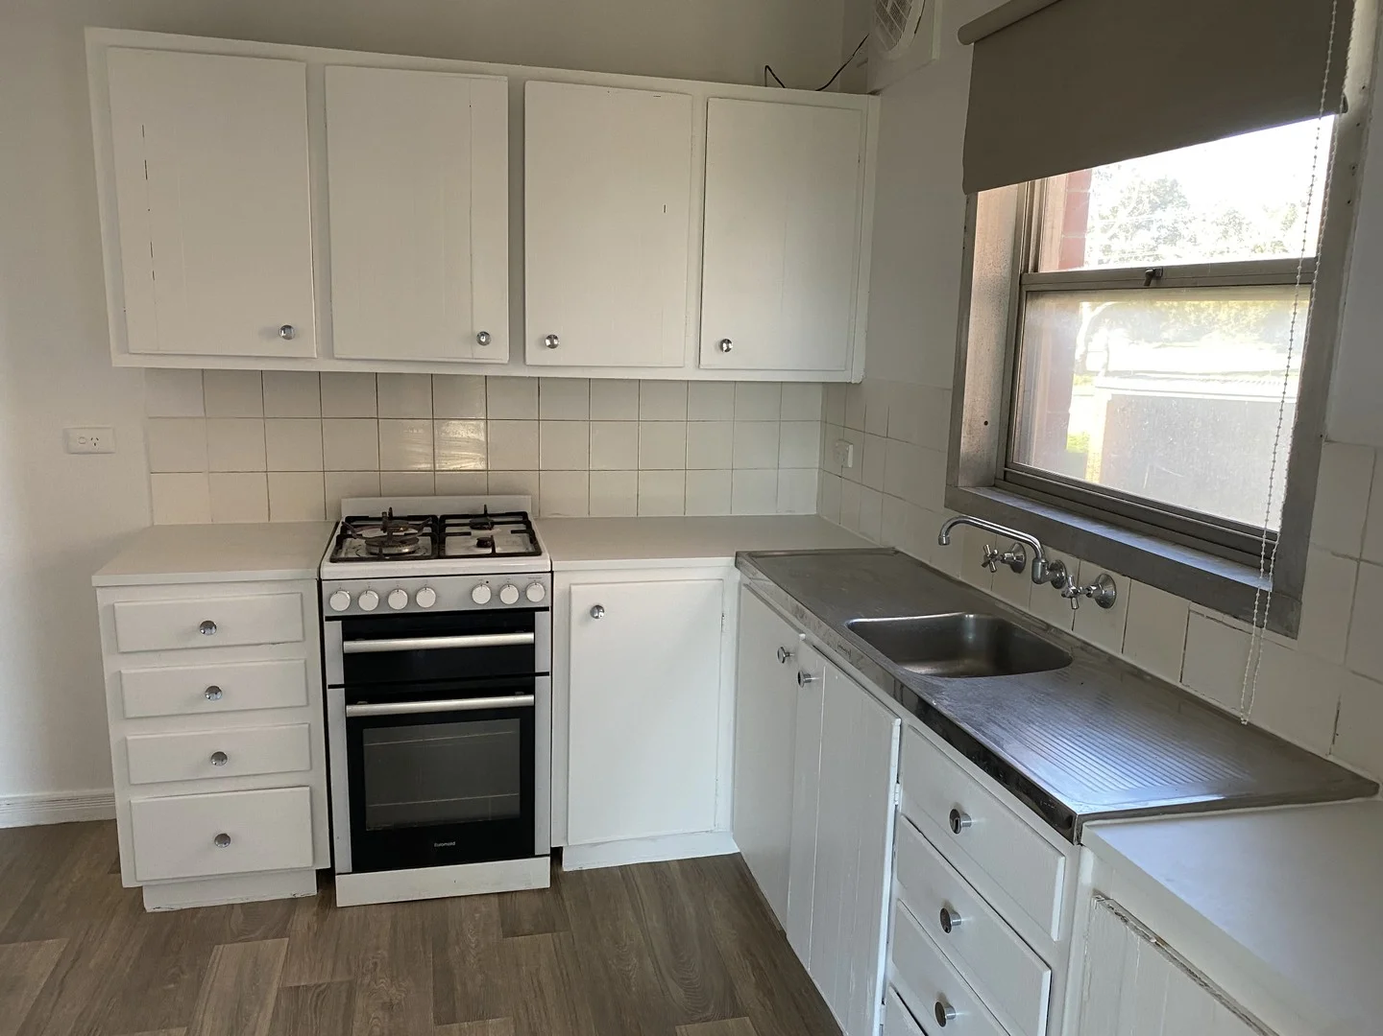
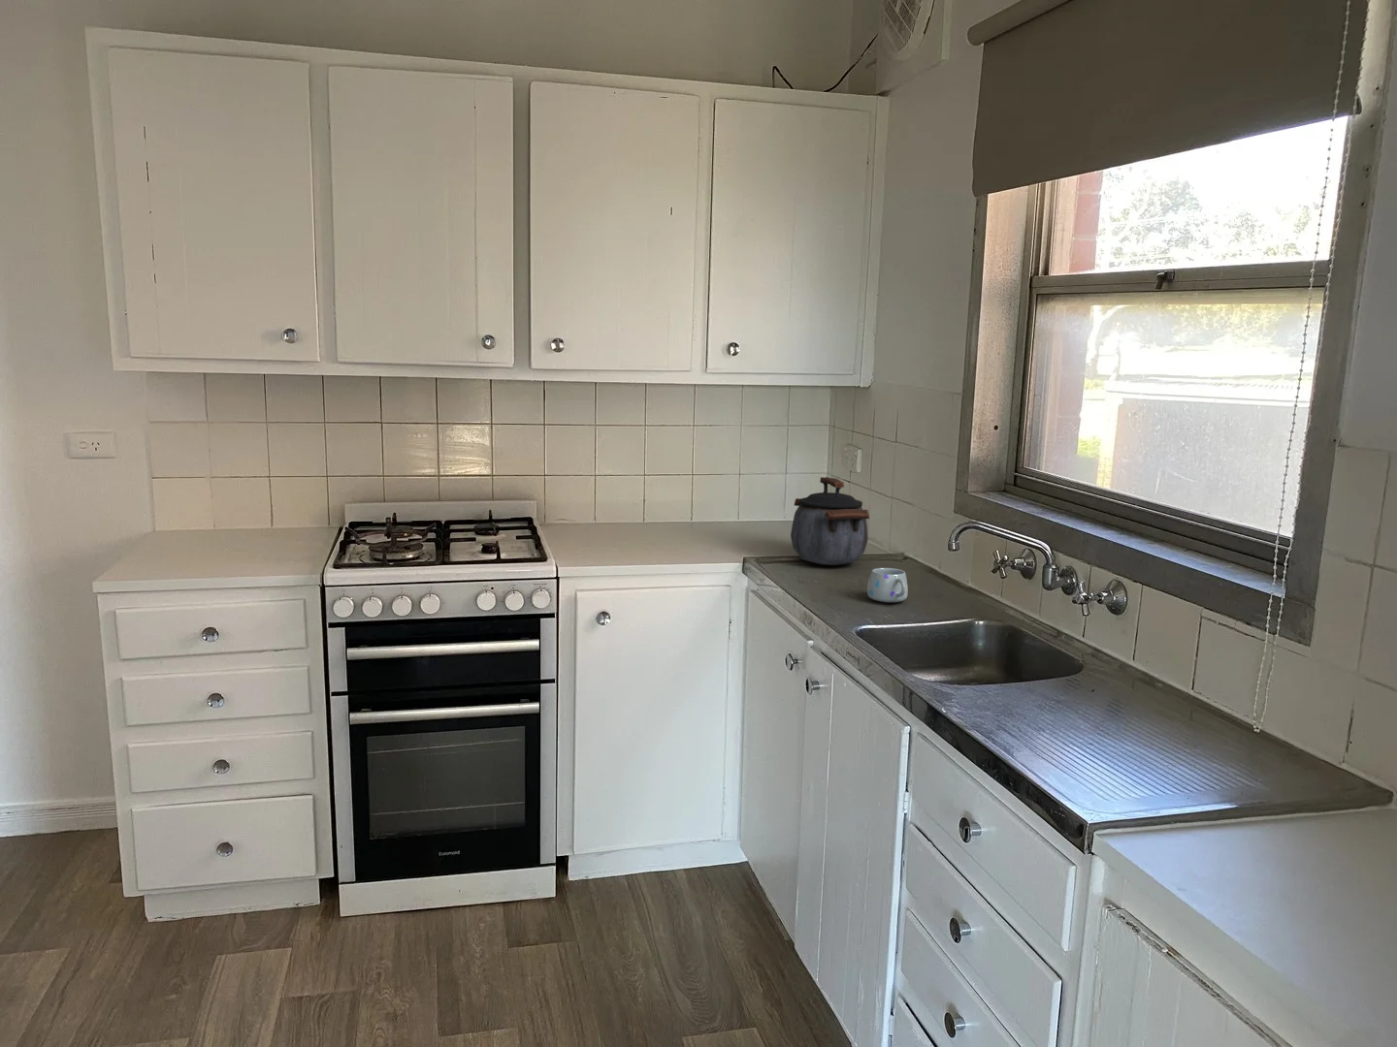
+ mug (891, 586)
+ kettle (829, 520)
